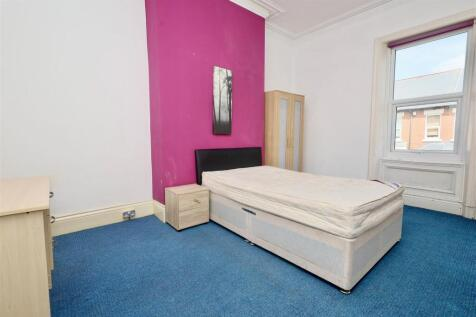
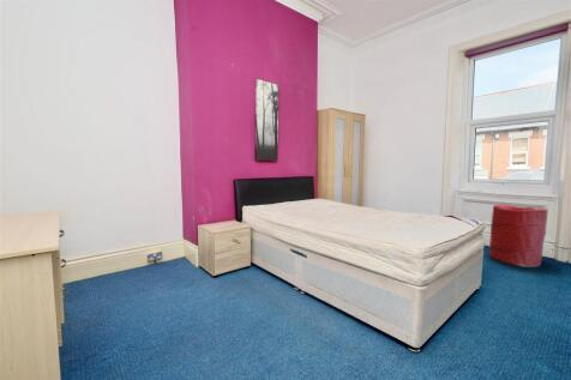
+ laundry hamper (516, 233)
